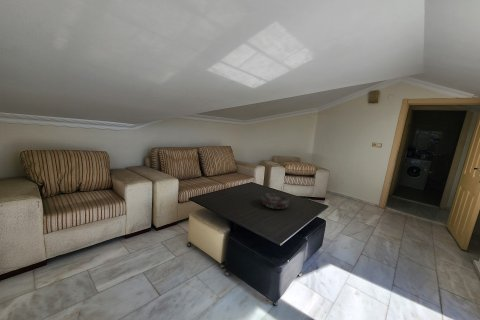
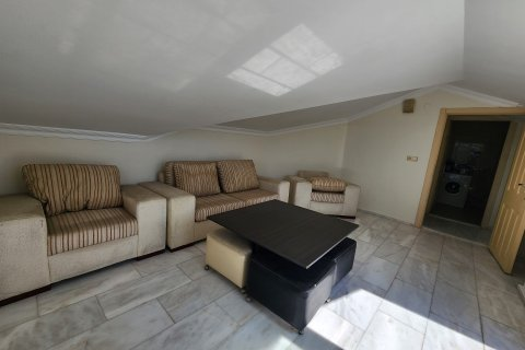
- decorative bowl (275, 200)
